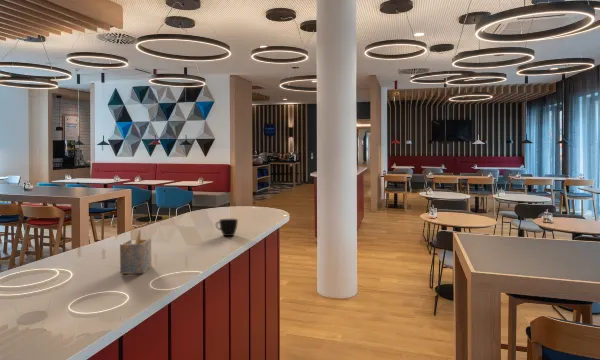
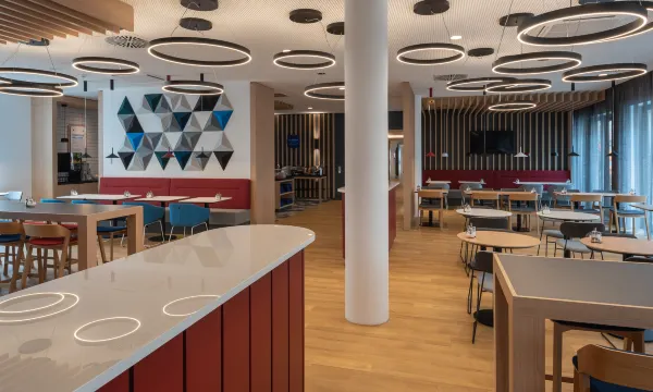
- napkin holder (136, 250)
- cup (227, 227)
